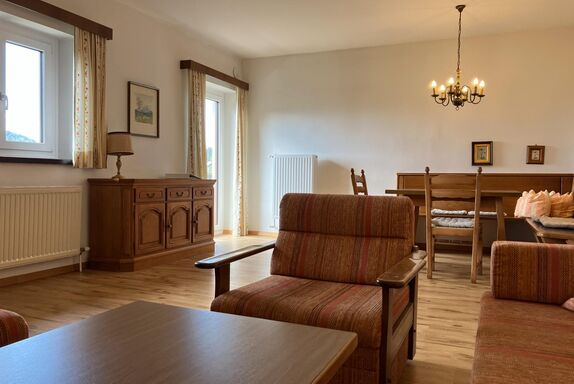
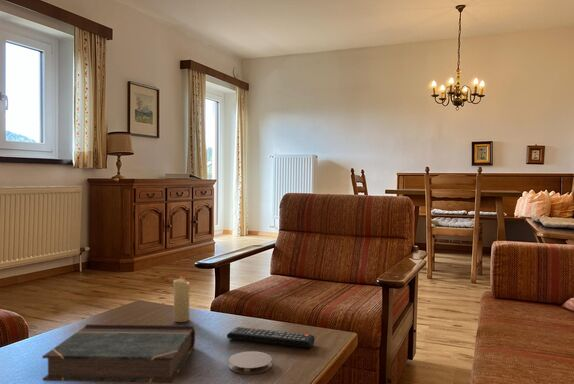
+ book (126, 349)
+ candle (181, 295)
+ coaster (250, 362)
+ remote control (270, 337)
